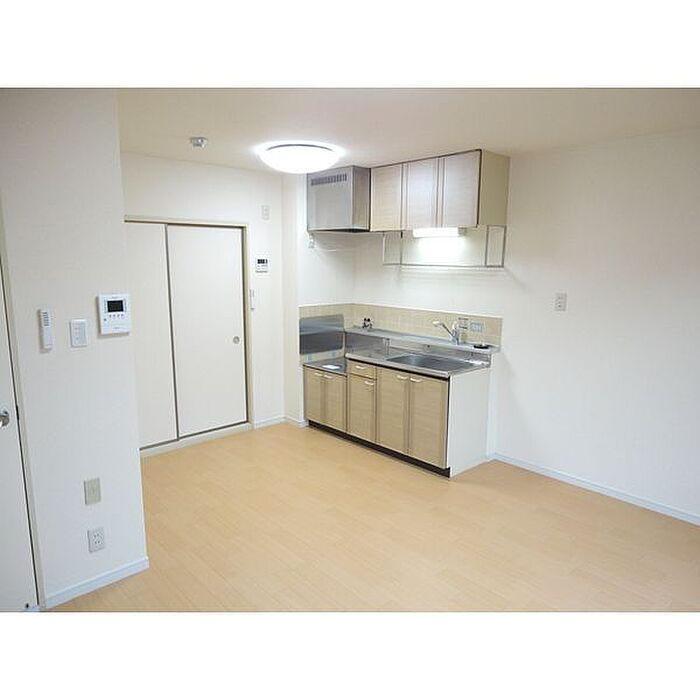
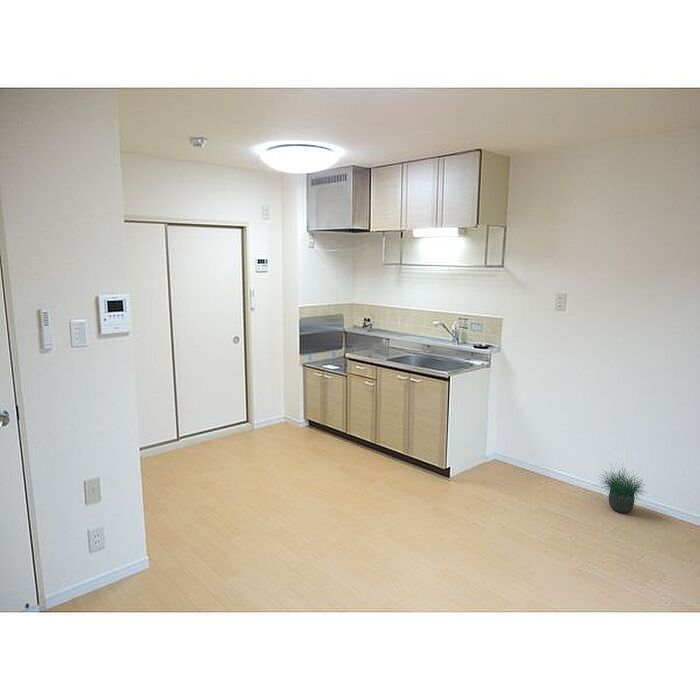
+ potted plant (622, 485)
